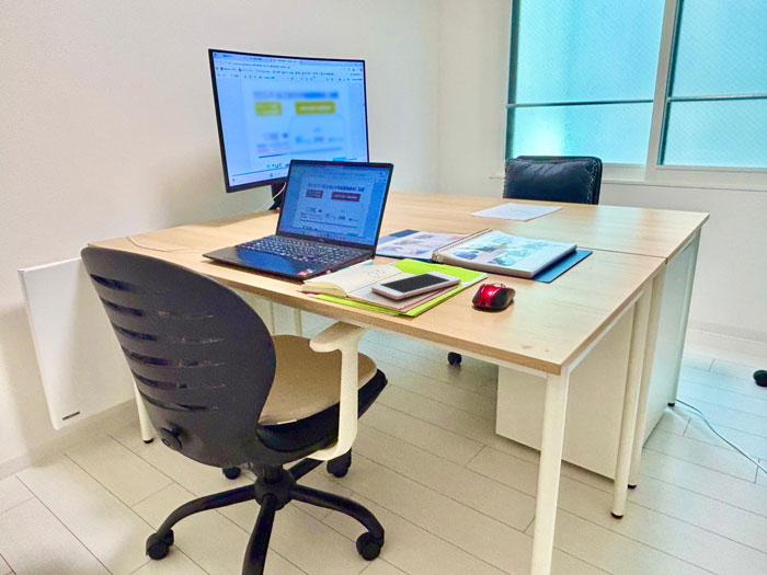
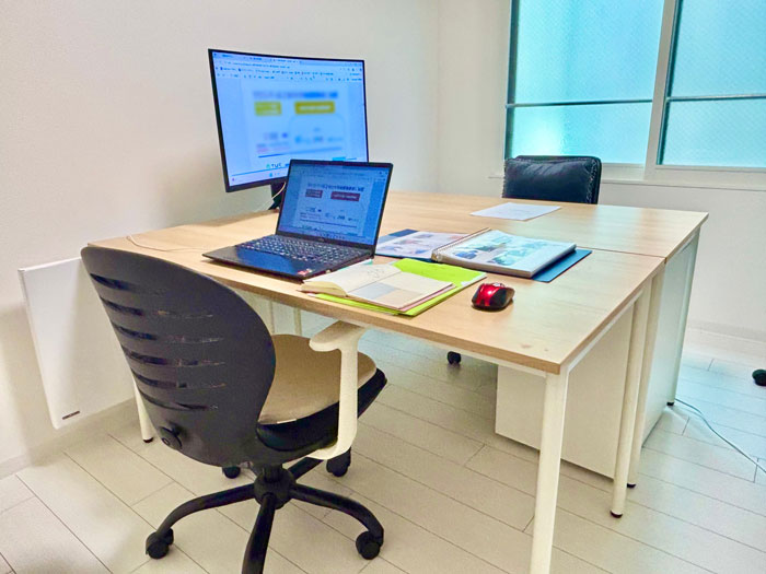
- cell phone (416, 284)
